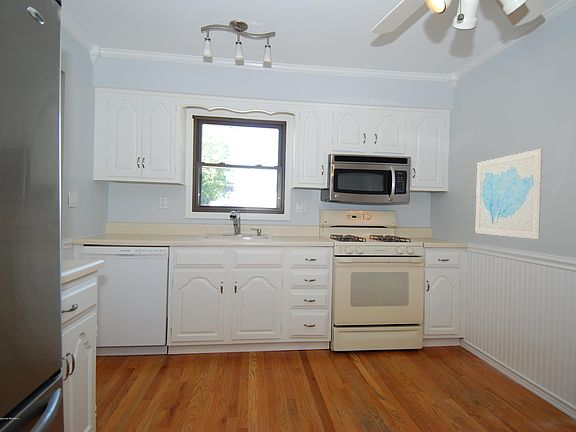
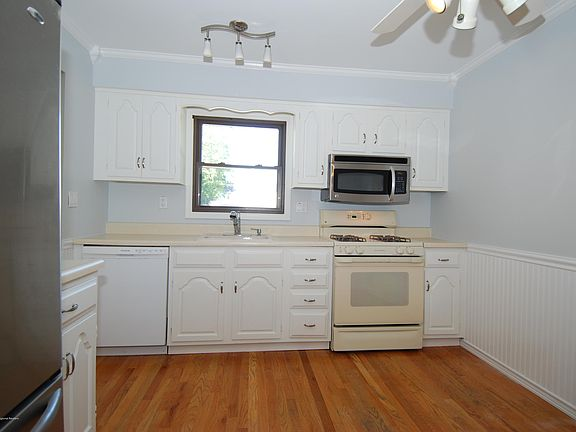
- wall art (504, 196)
